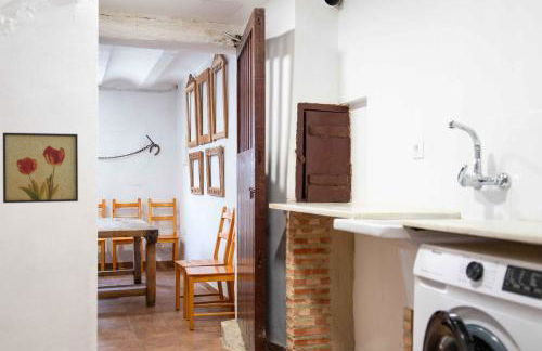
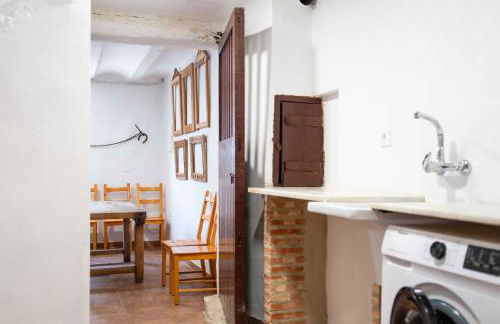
- wall art (41, 167)
